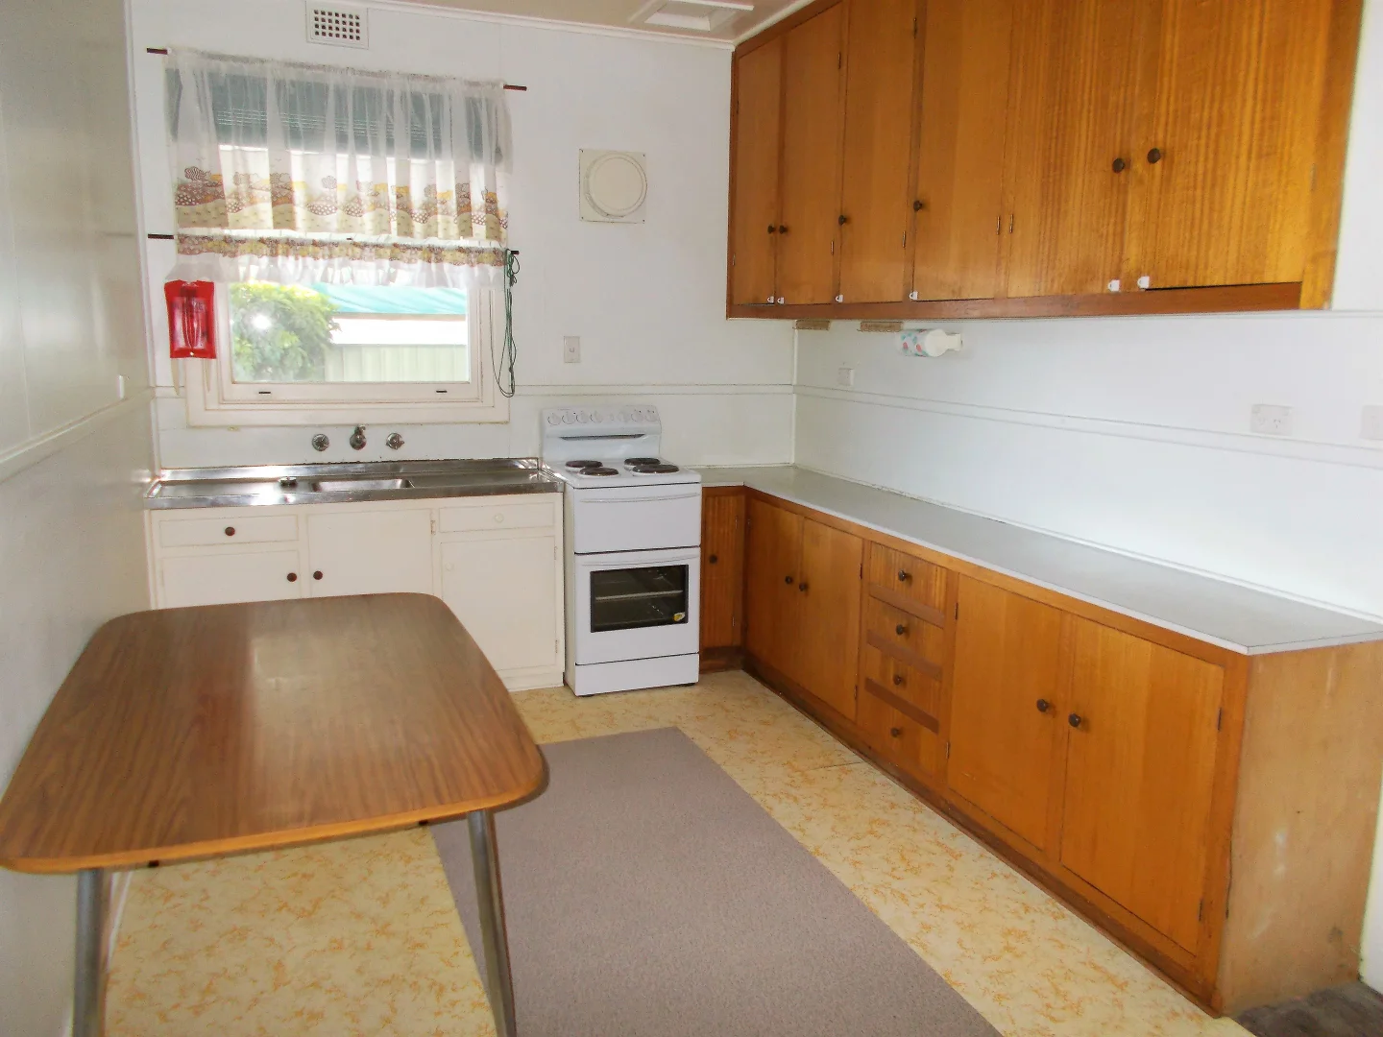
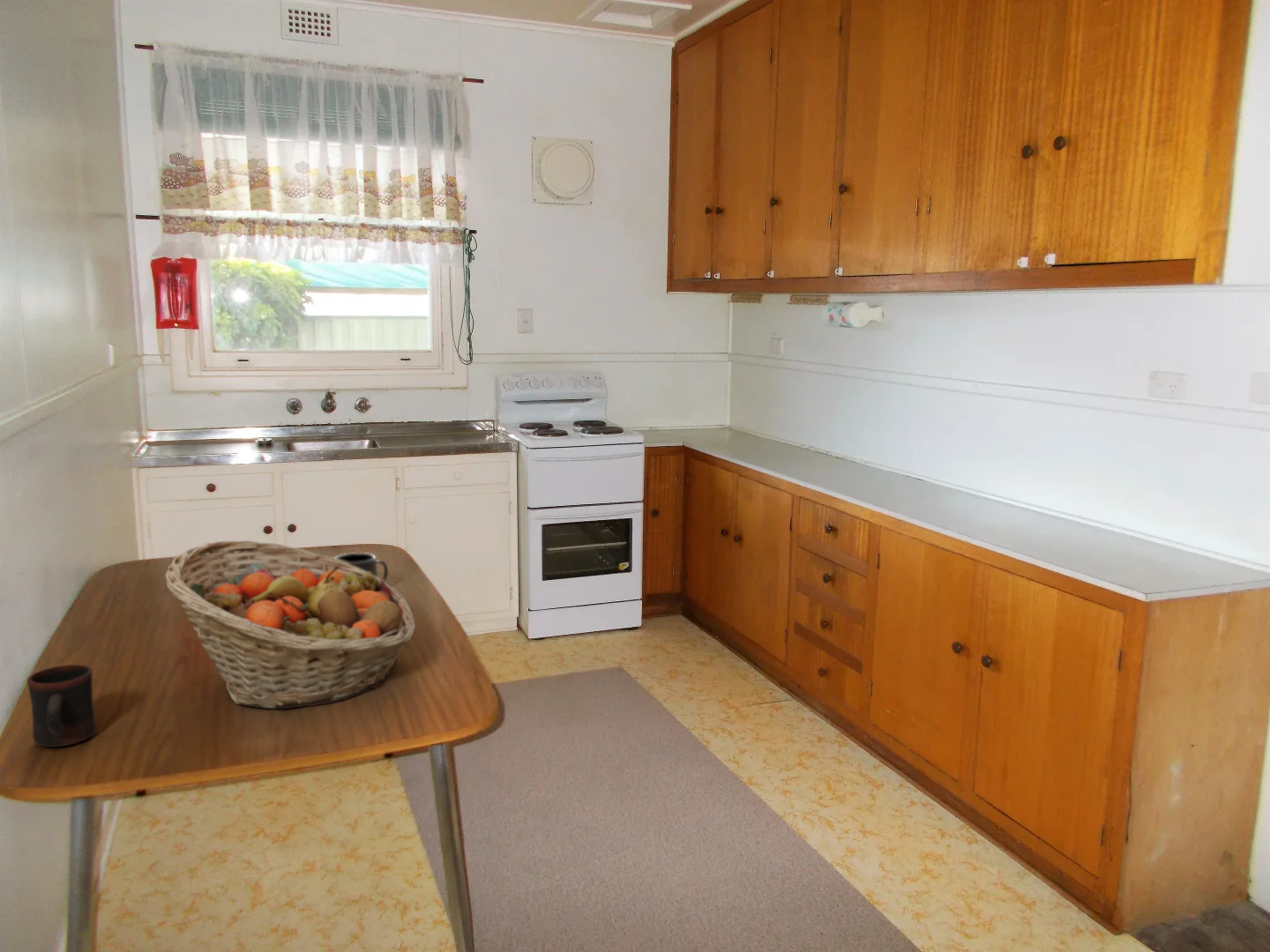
+ fruit basket (297, 613)
+ mug (364, 570)
+ mug (61, 710)
